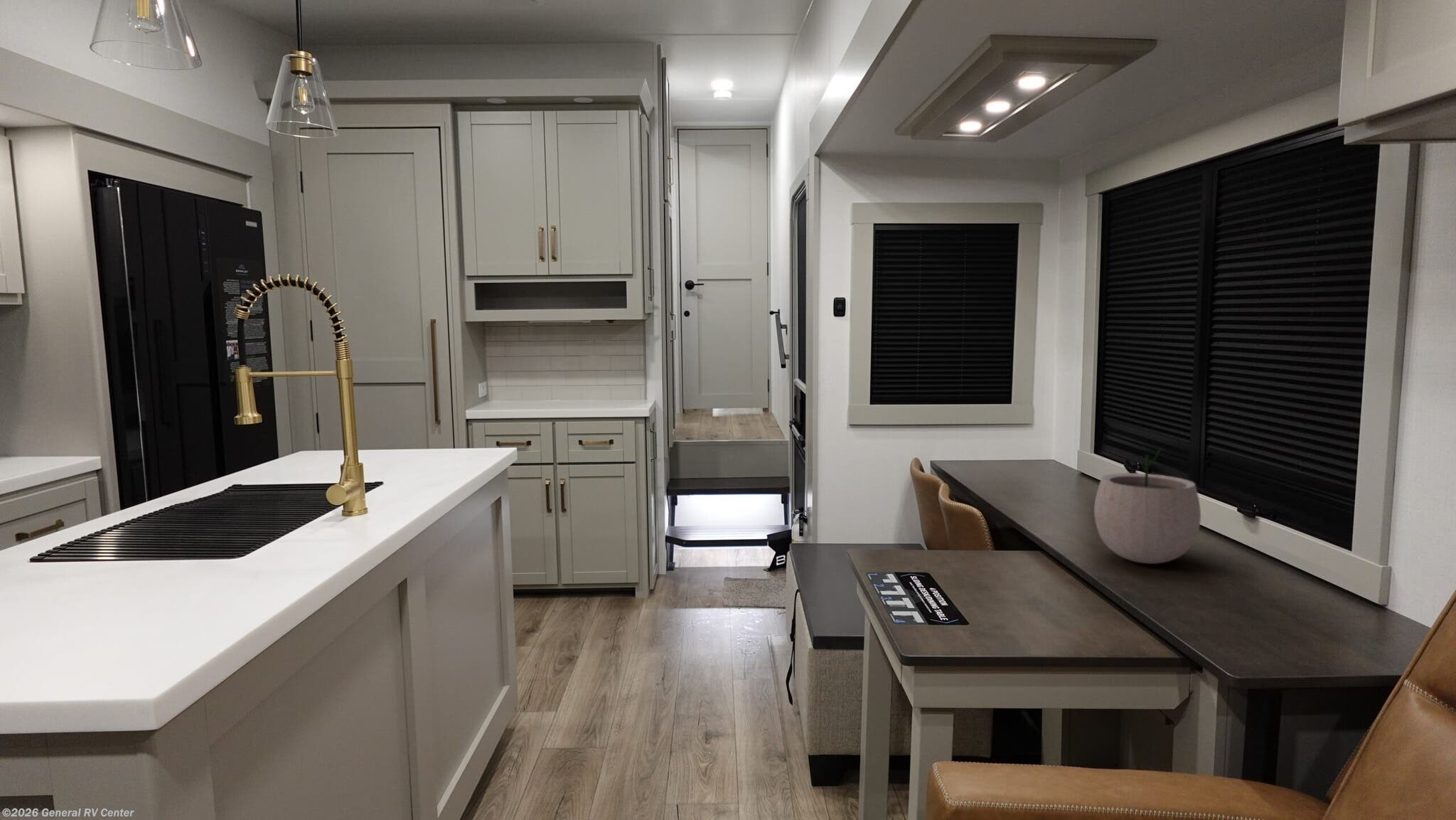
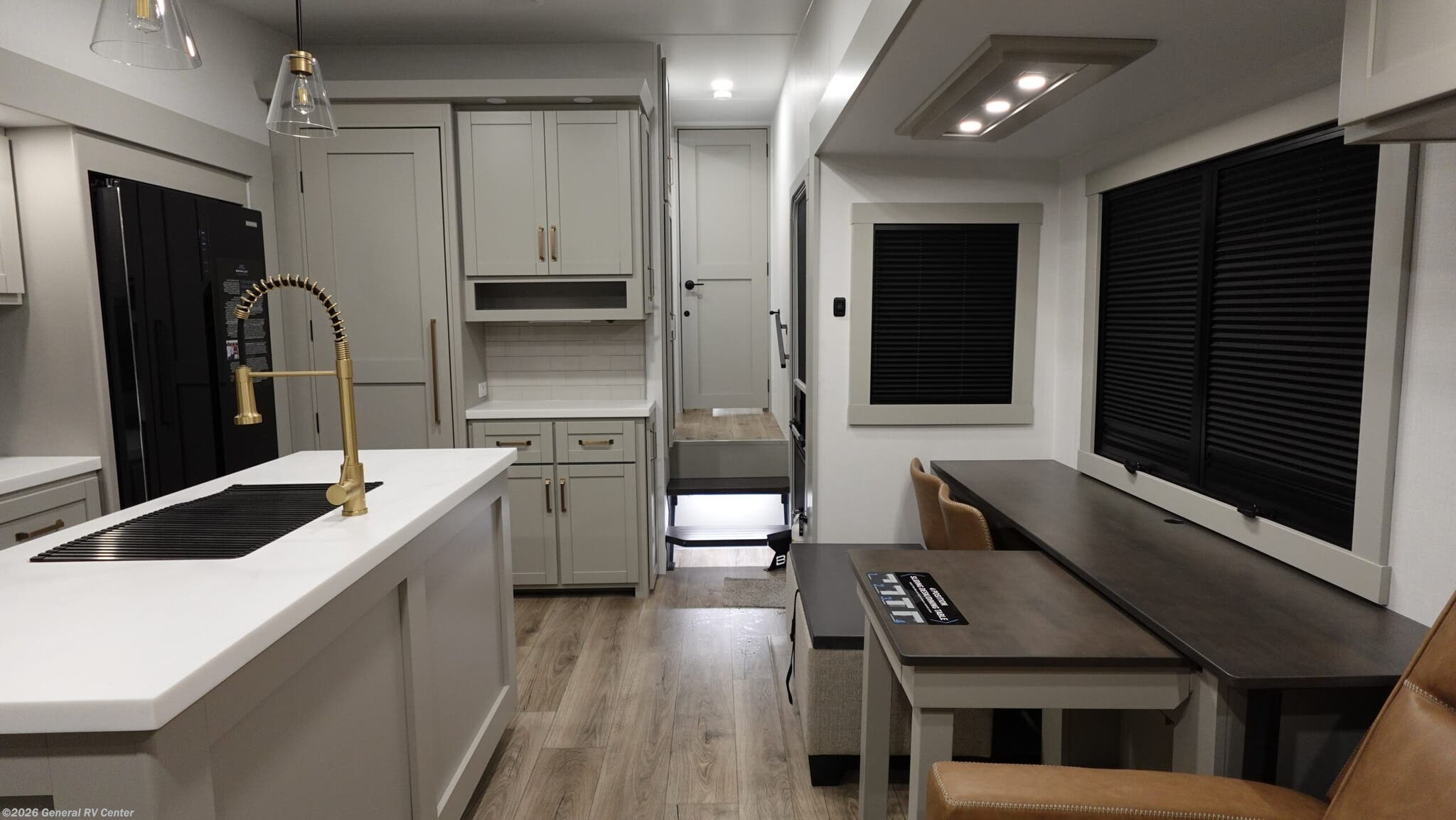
- plant pot (1146, 503)
